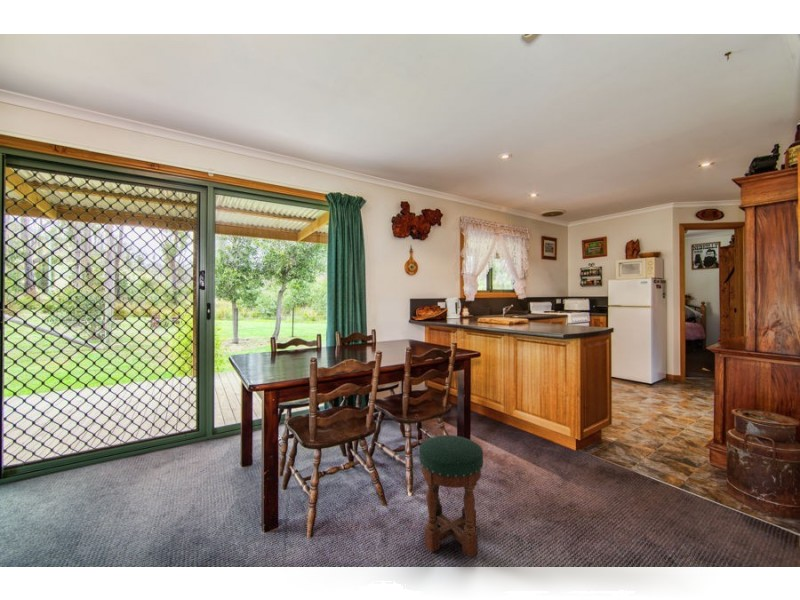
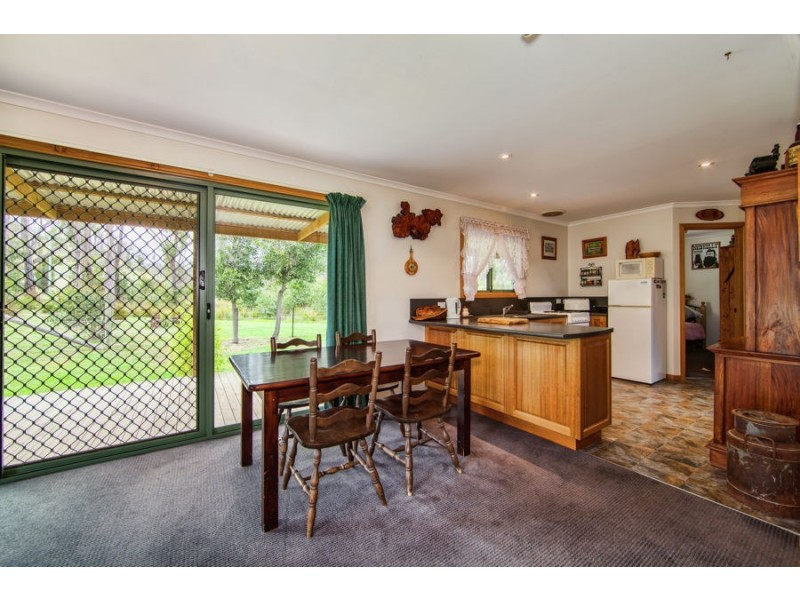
- stool (451, 487)
